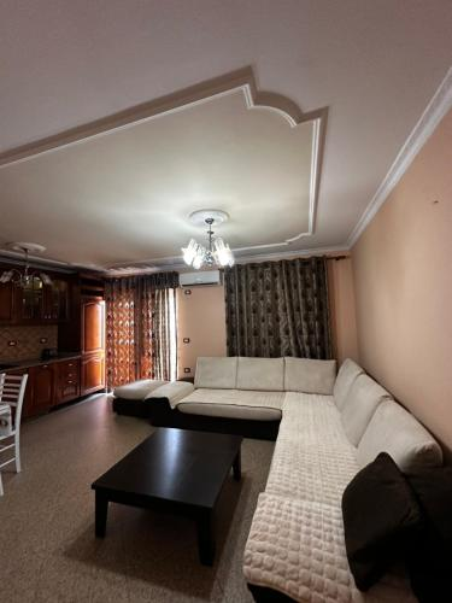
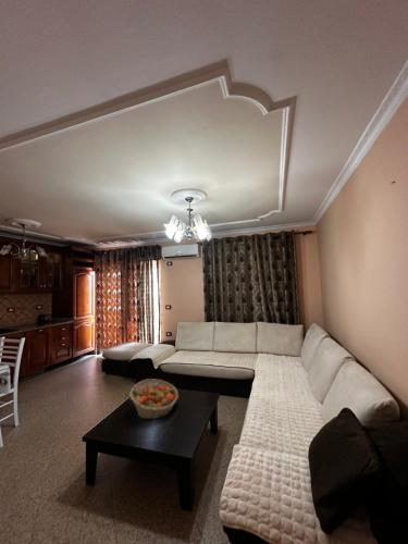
+ fruit basket (154, 397)
